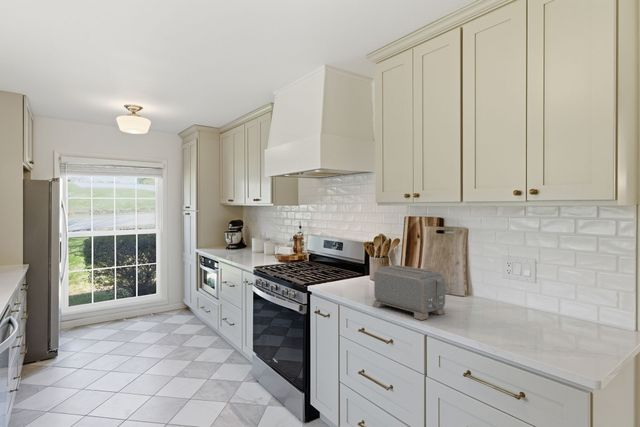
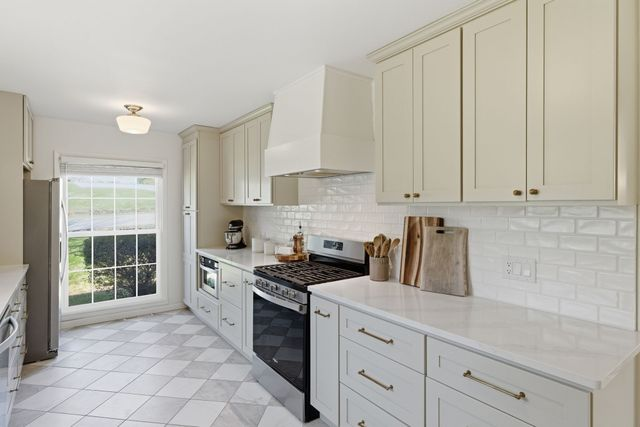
- toaster (410, 289)
